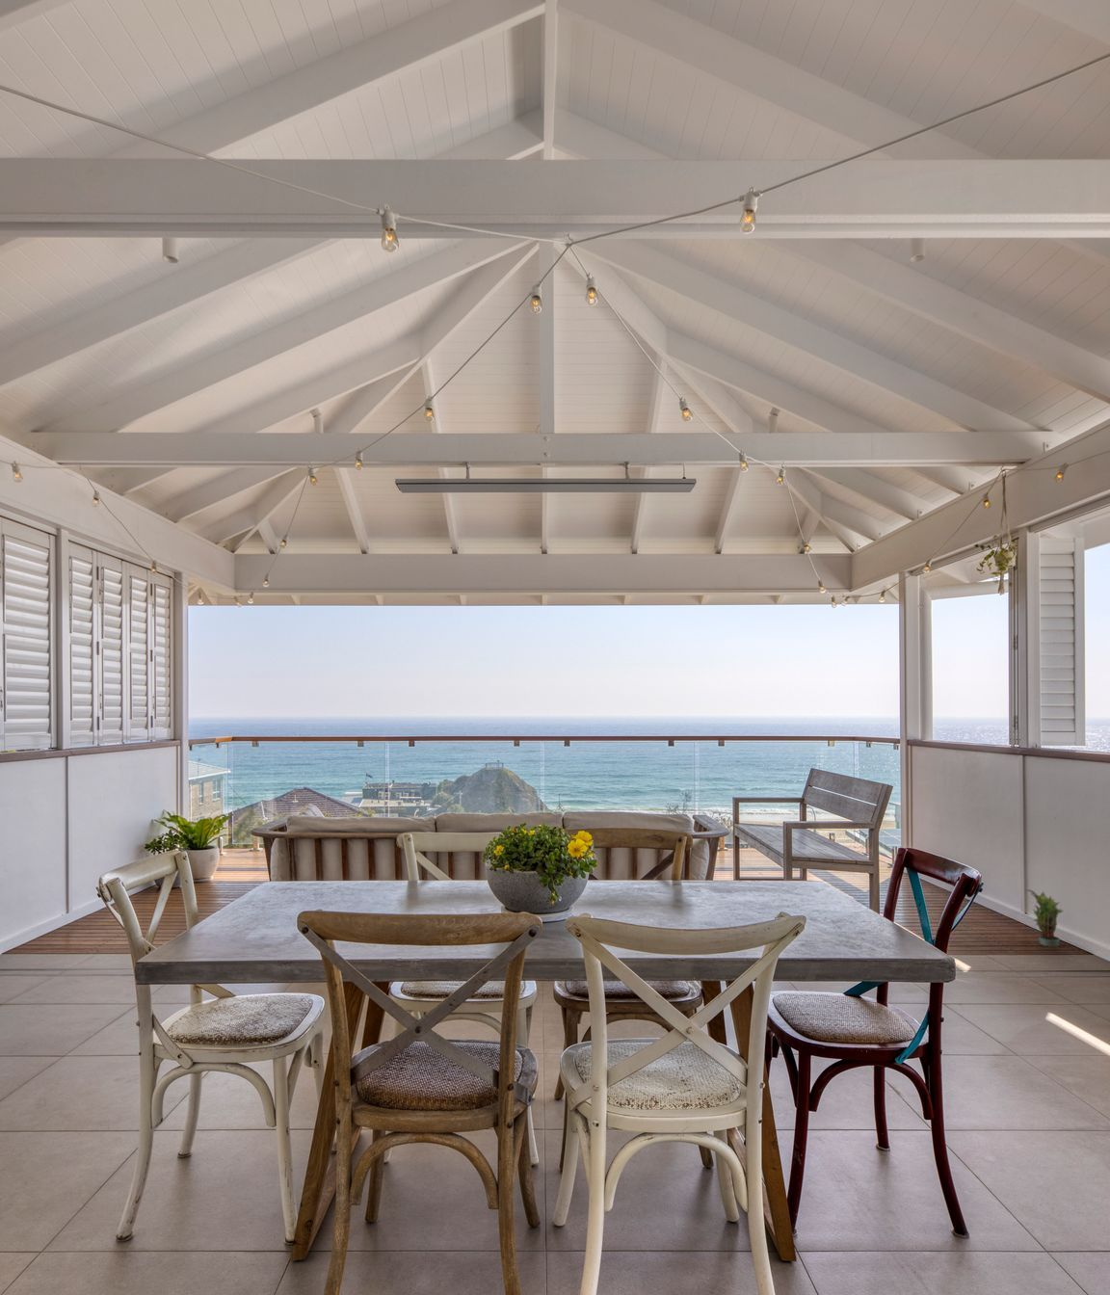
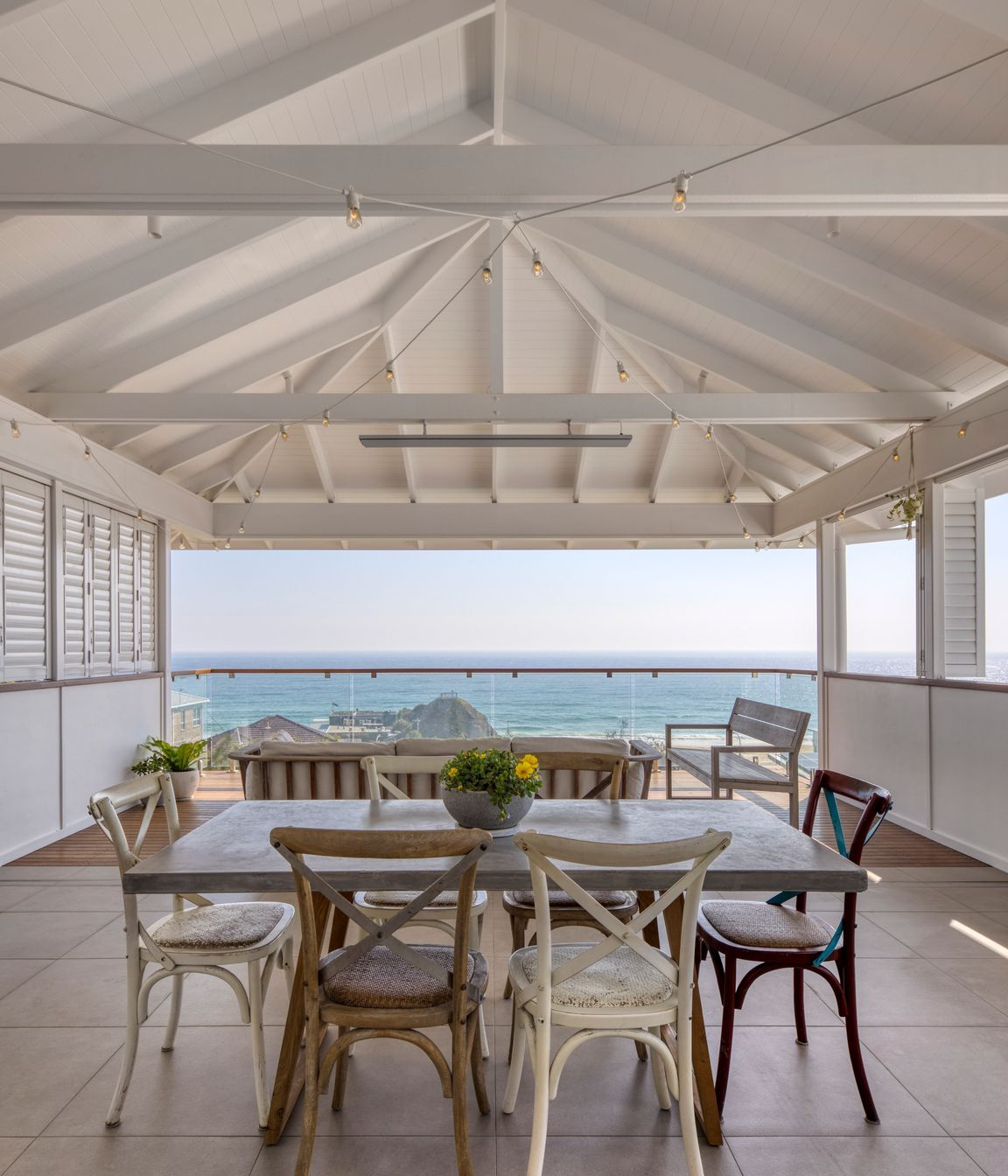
- potted plant (1043, 915)
